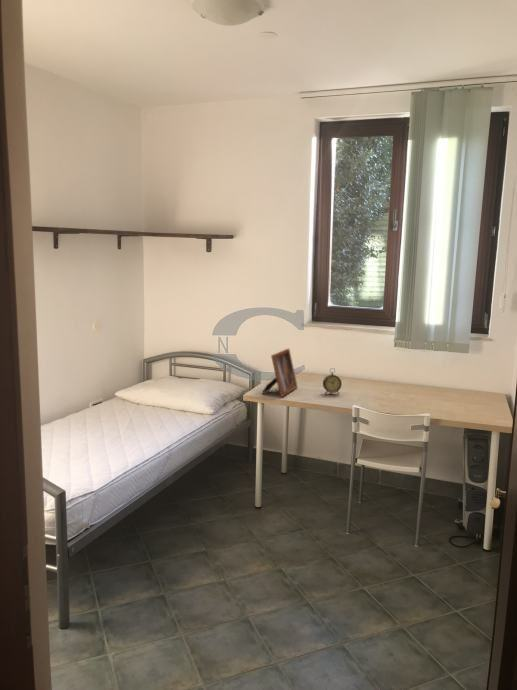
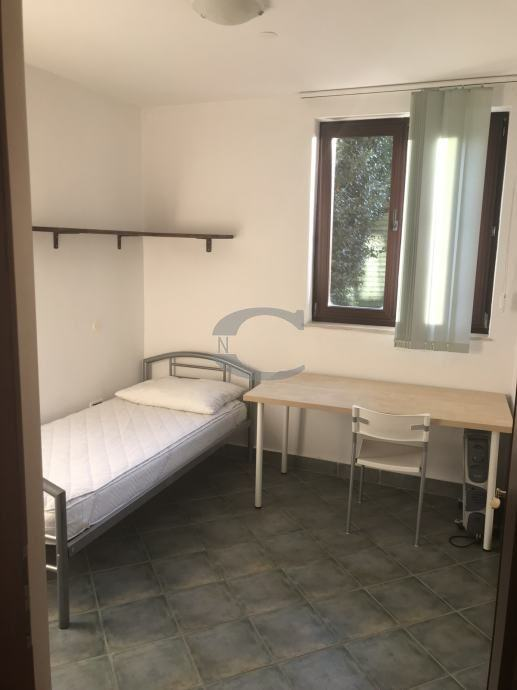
- picture frame (280, 371)
- alarm clock (332, 380)
